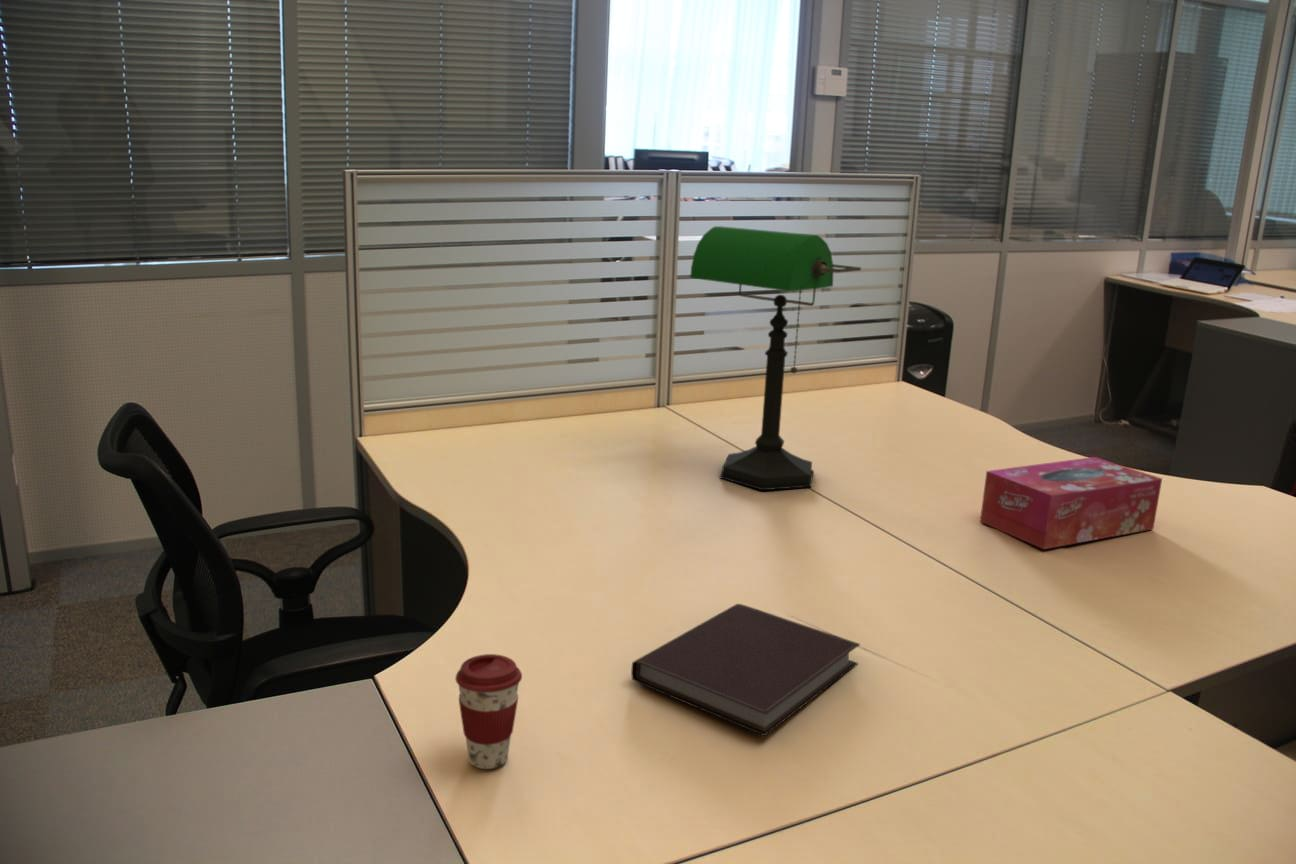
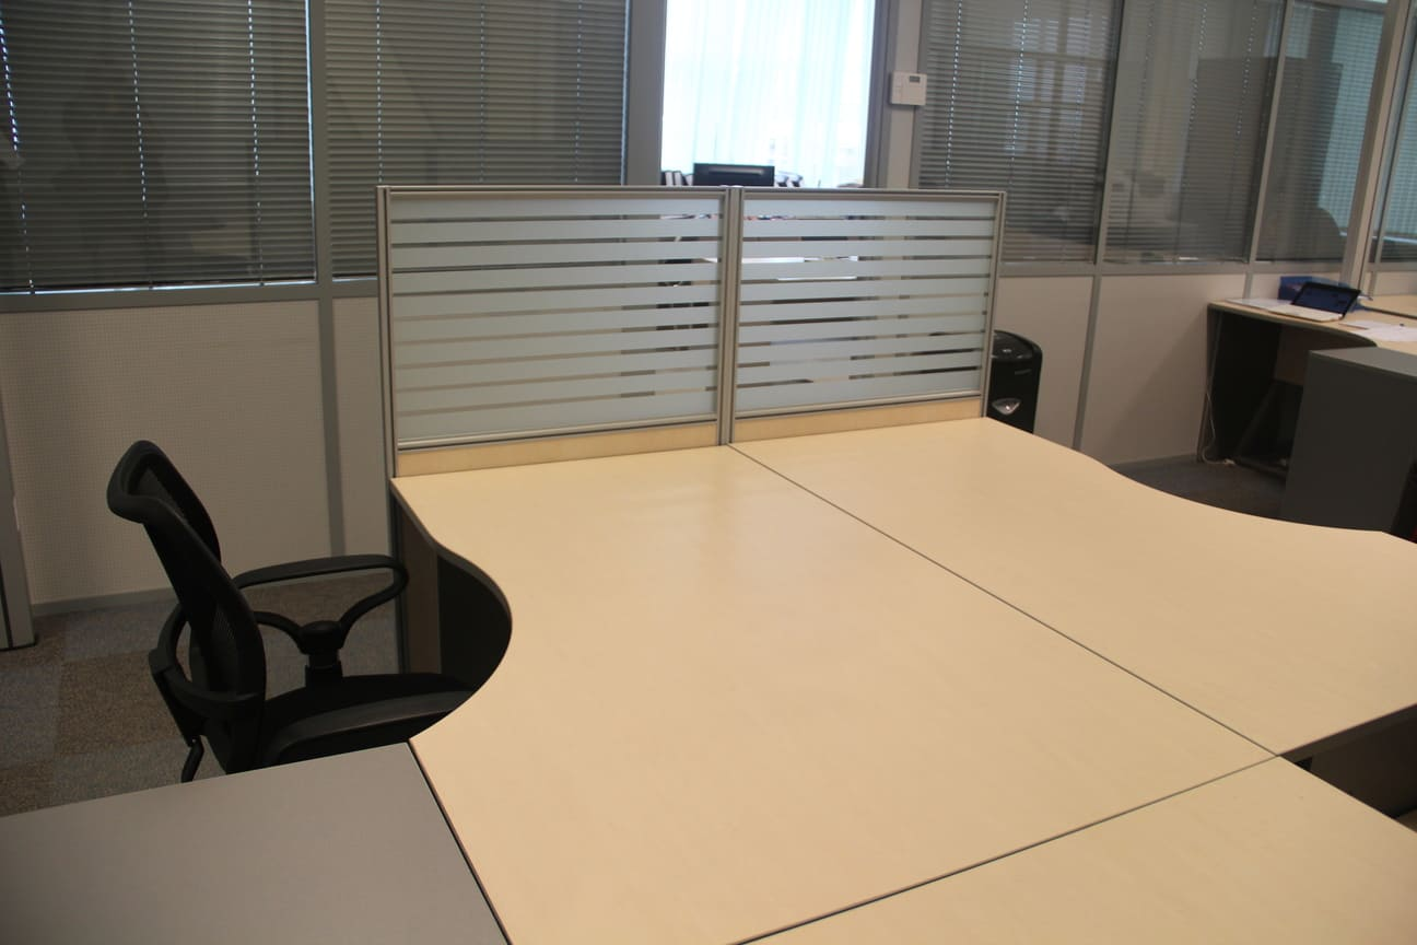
- tissue box (1070, 500)
- coffee cup (488, 712)
- desk lamp (767, 357)
- notebook (748, 661)
